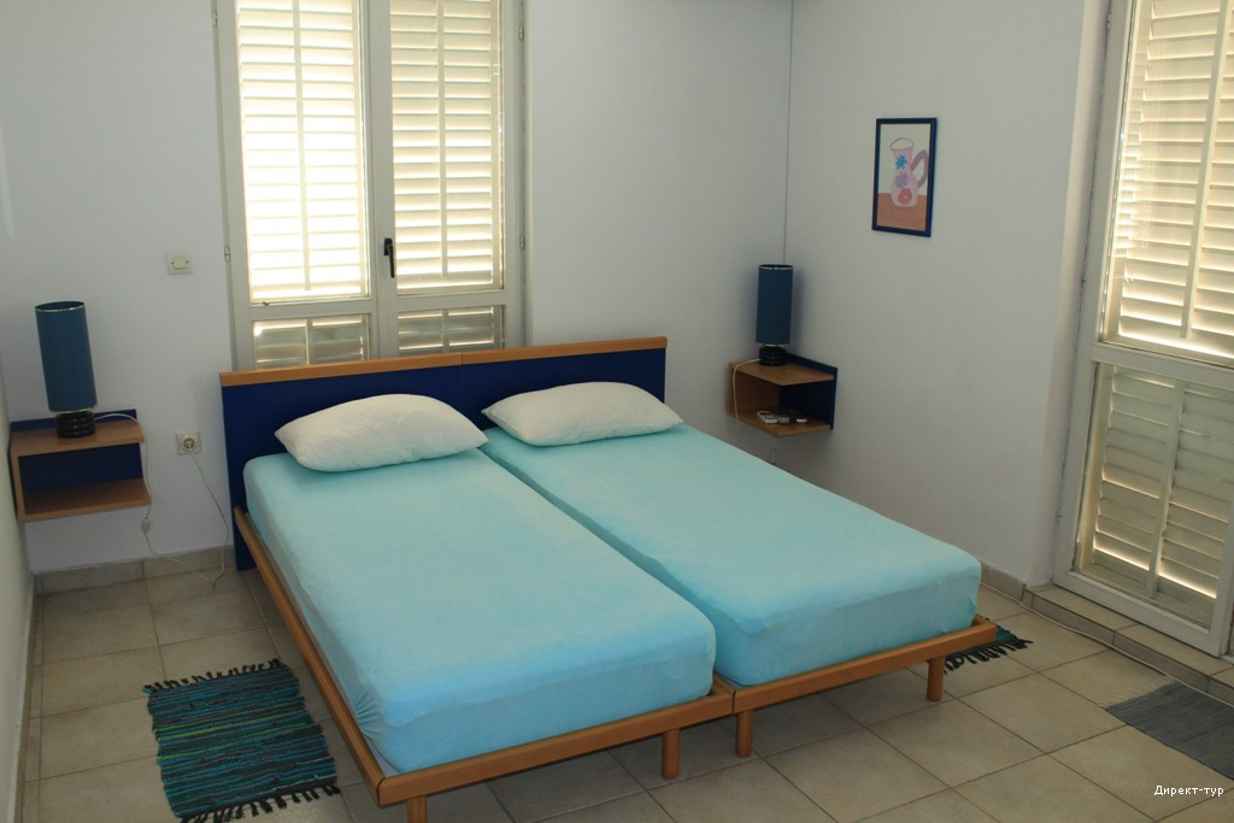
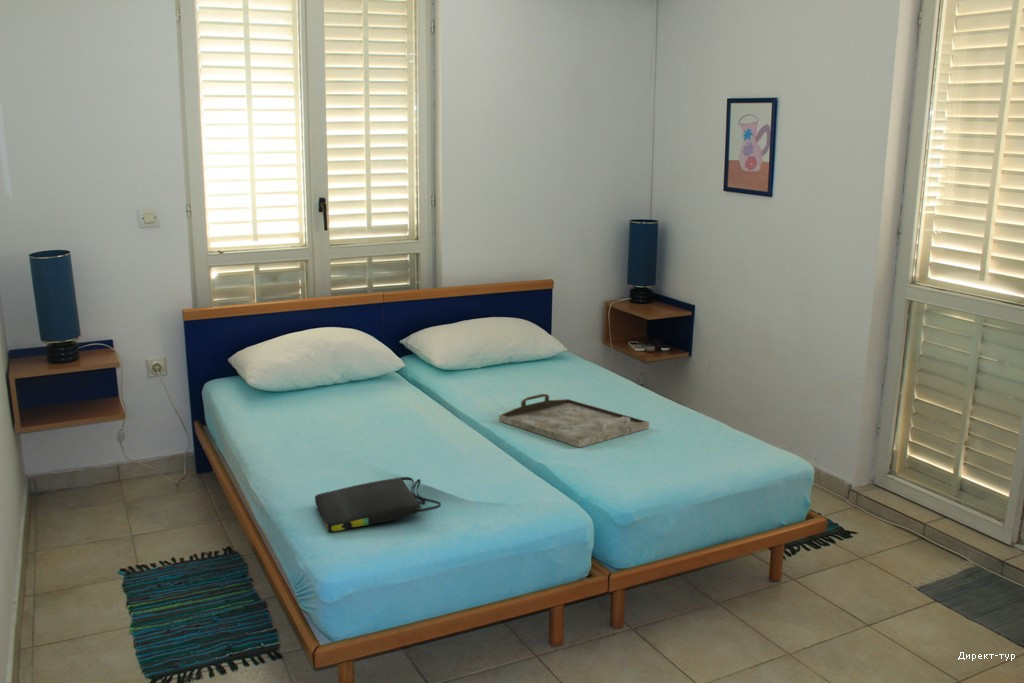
+ serving tray (573, 415)
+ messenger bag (376, 502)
